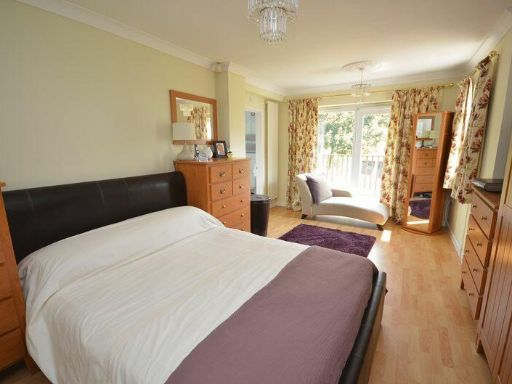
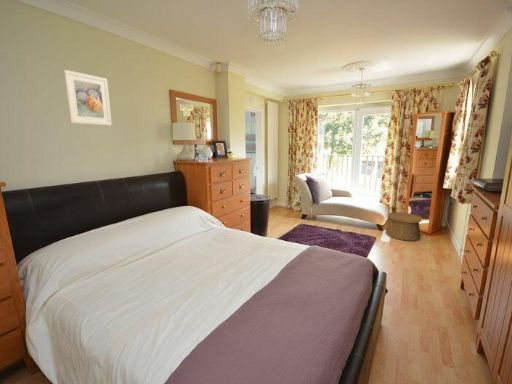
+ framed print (89, 99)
+ basket (403, 225)
